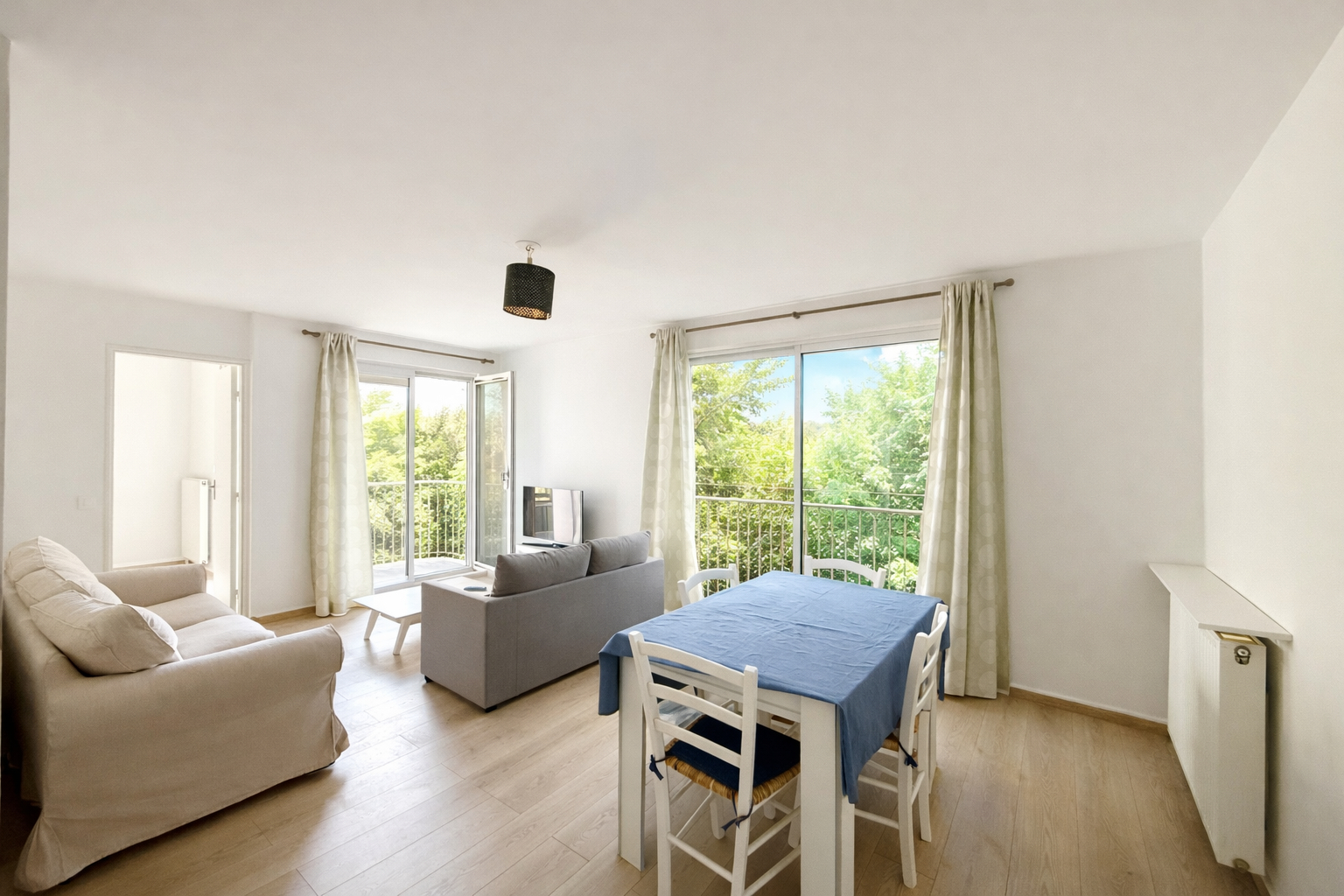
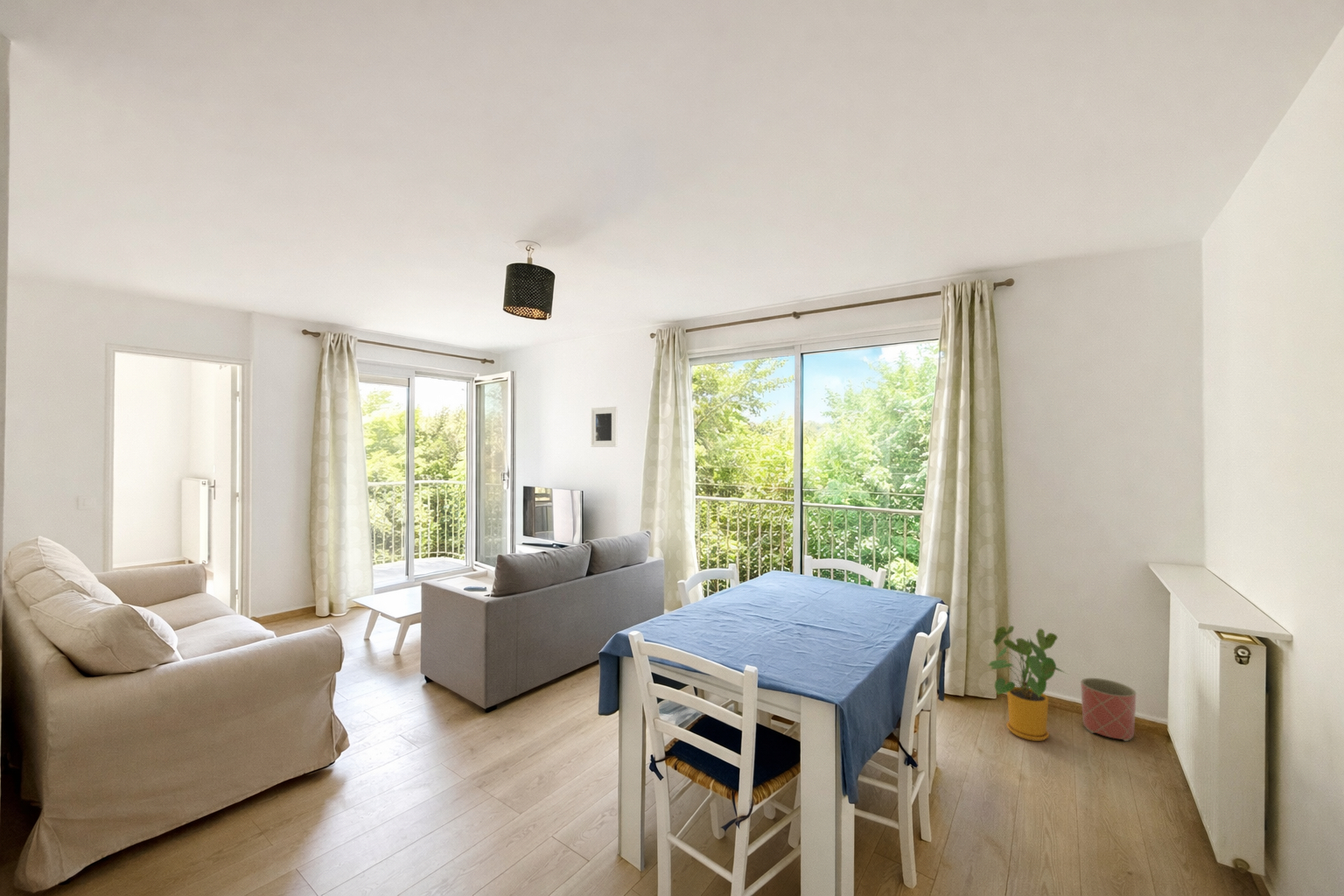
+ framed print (604, 427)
+ house plant (1023, 682)
+ planter (1108, 709)
